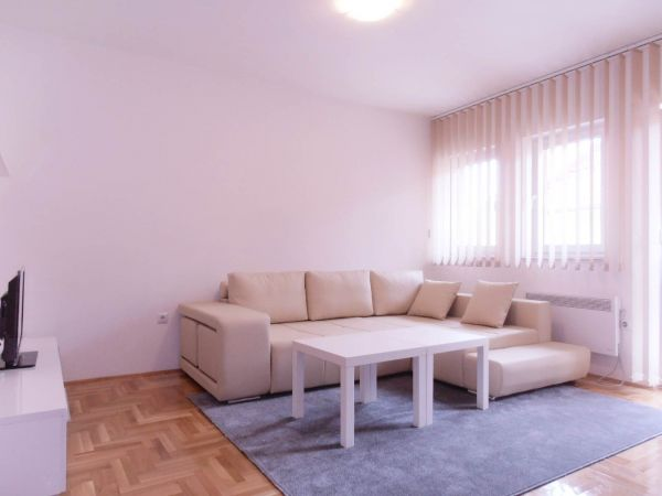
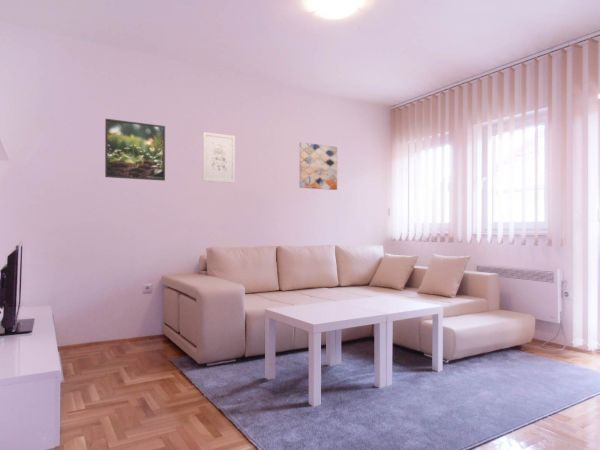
+ wall art (318, 166)
+ wall art (219, 157)
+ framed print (136, 150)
